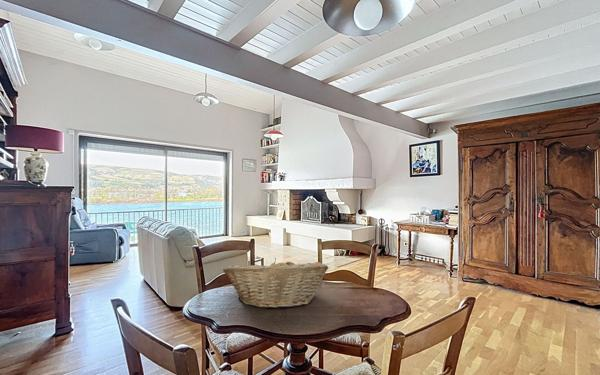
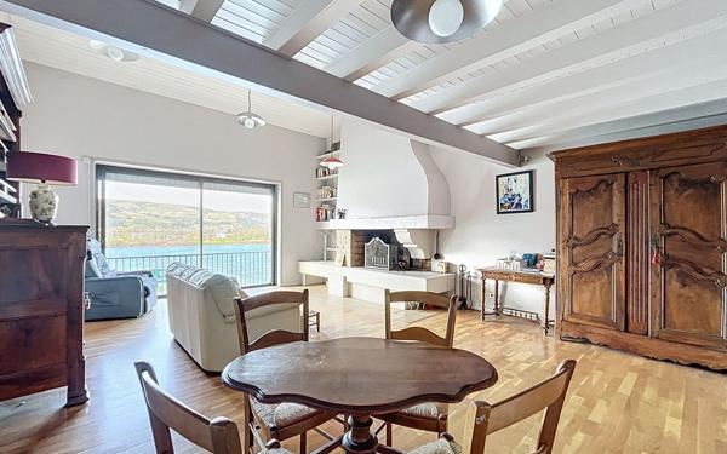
- fruit basket (276, 277)
